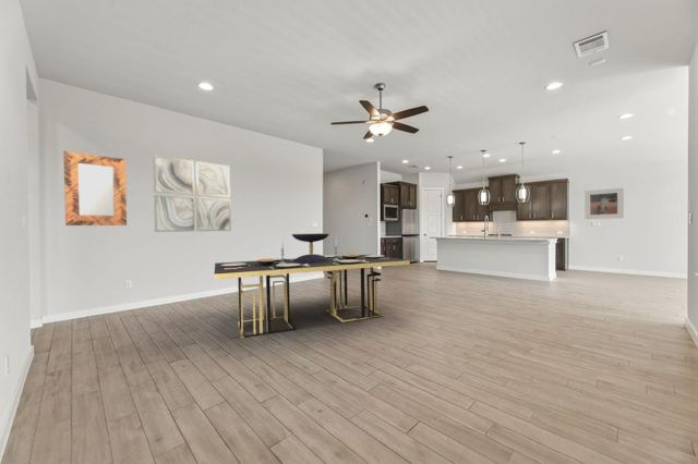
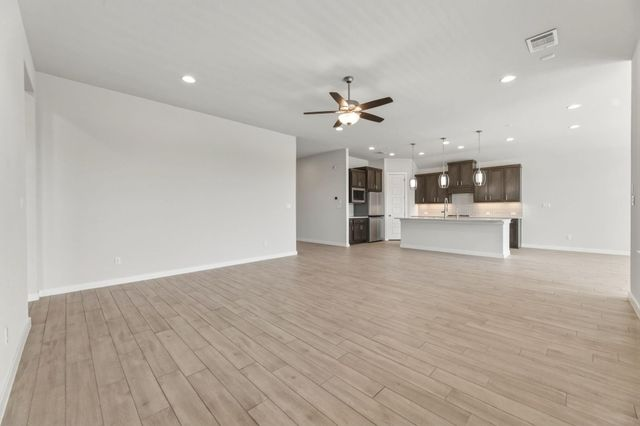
- dining table (311, 271)
- wall art (196, 195)
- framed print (603, 204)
- home mirror (96, 190)
